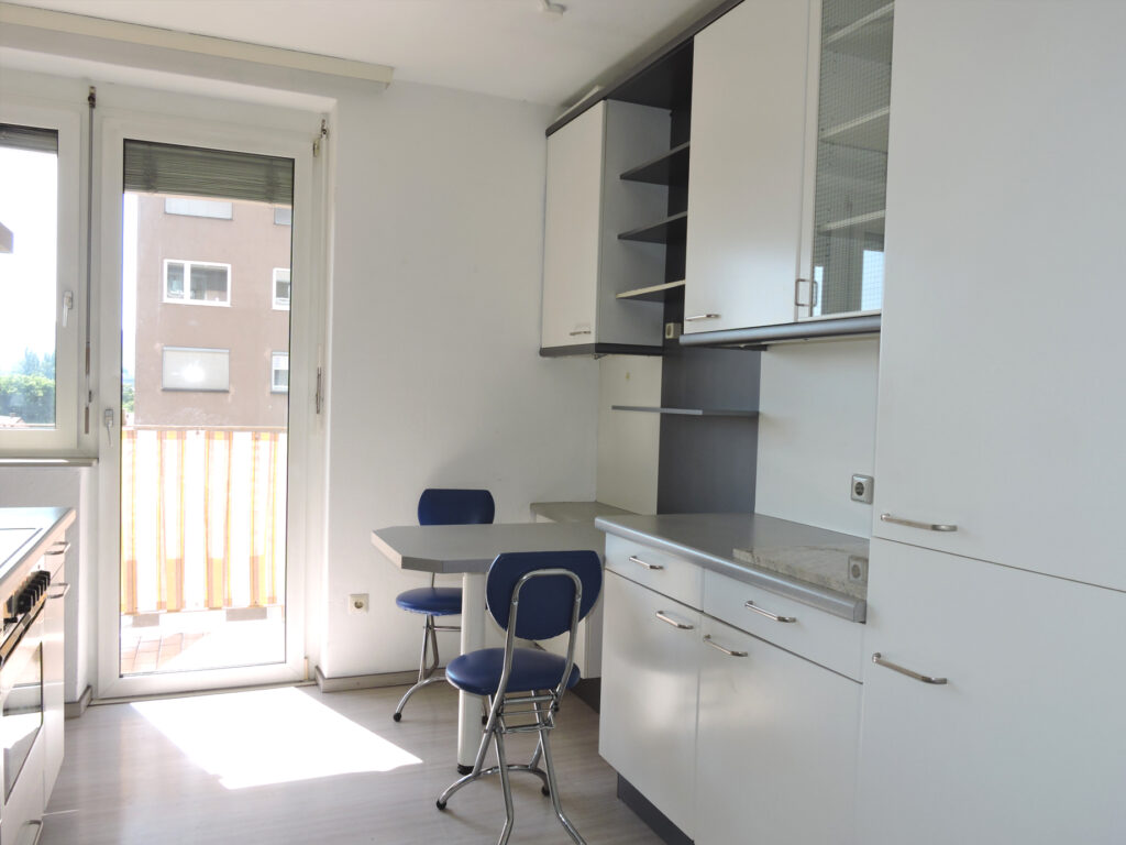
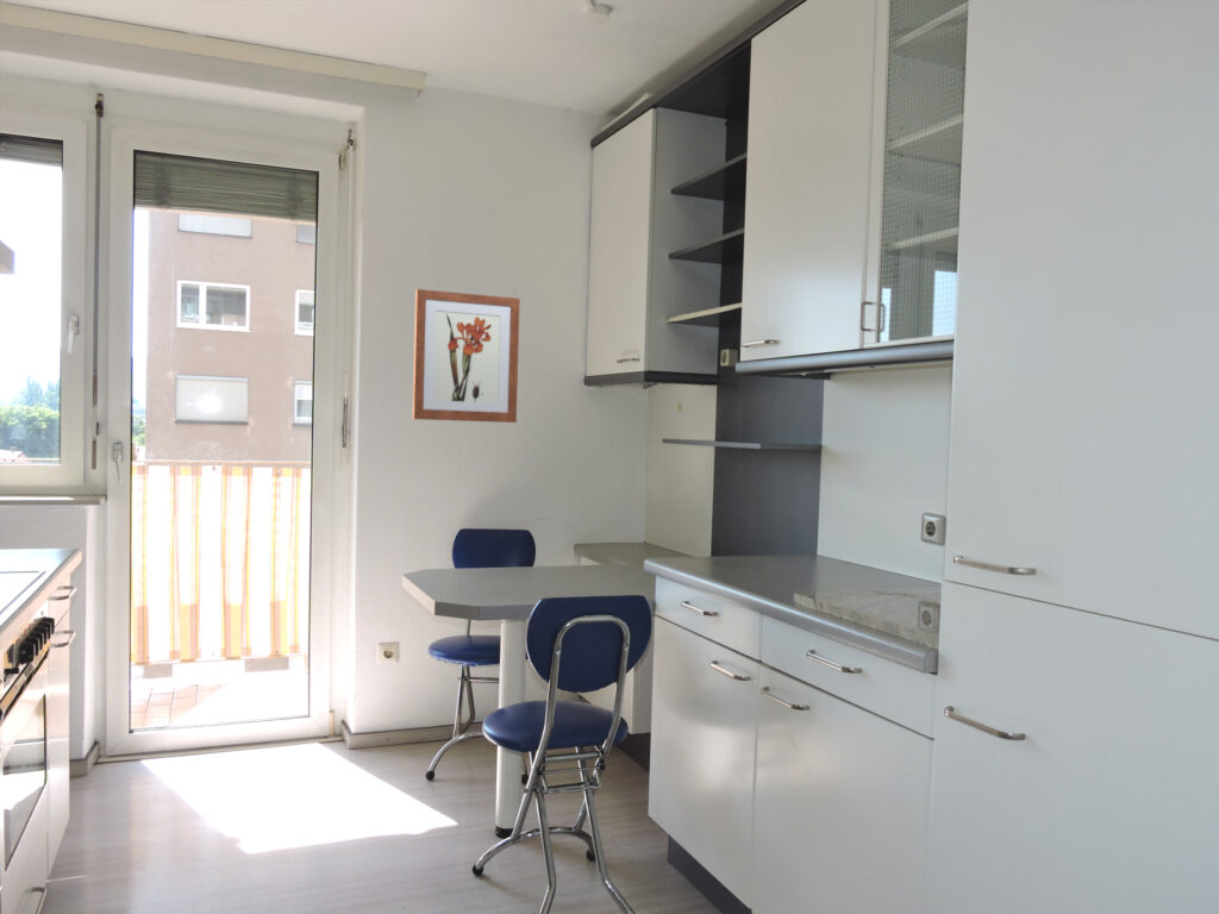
+ wall art (467, 357)
